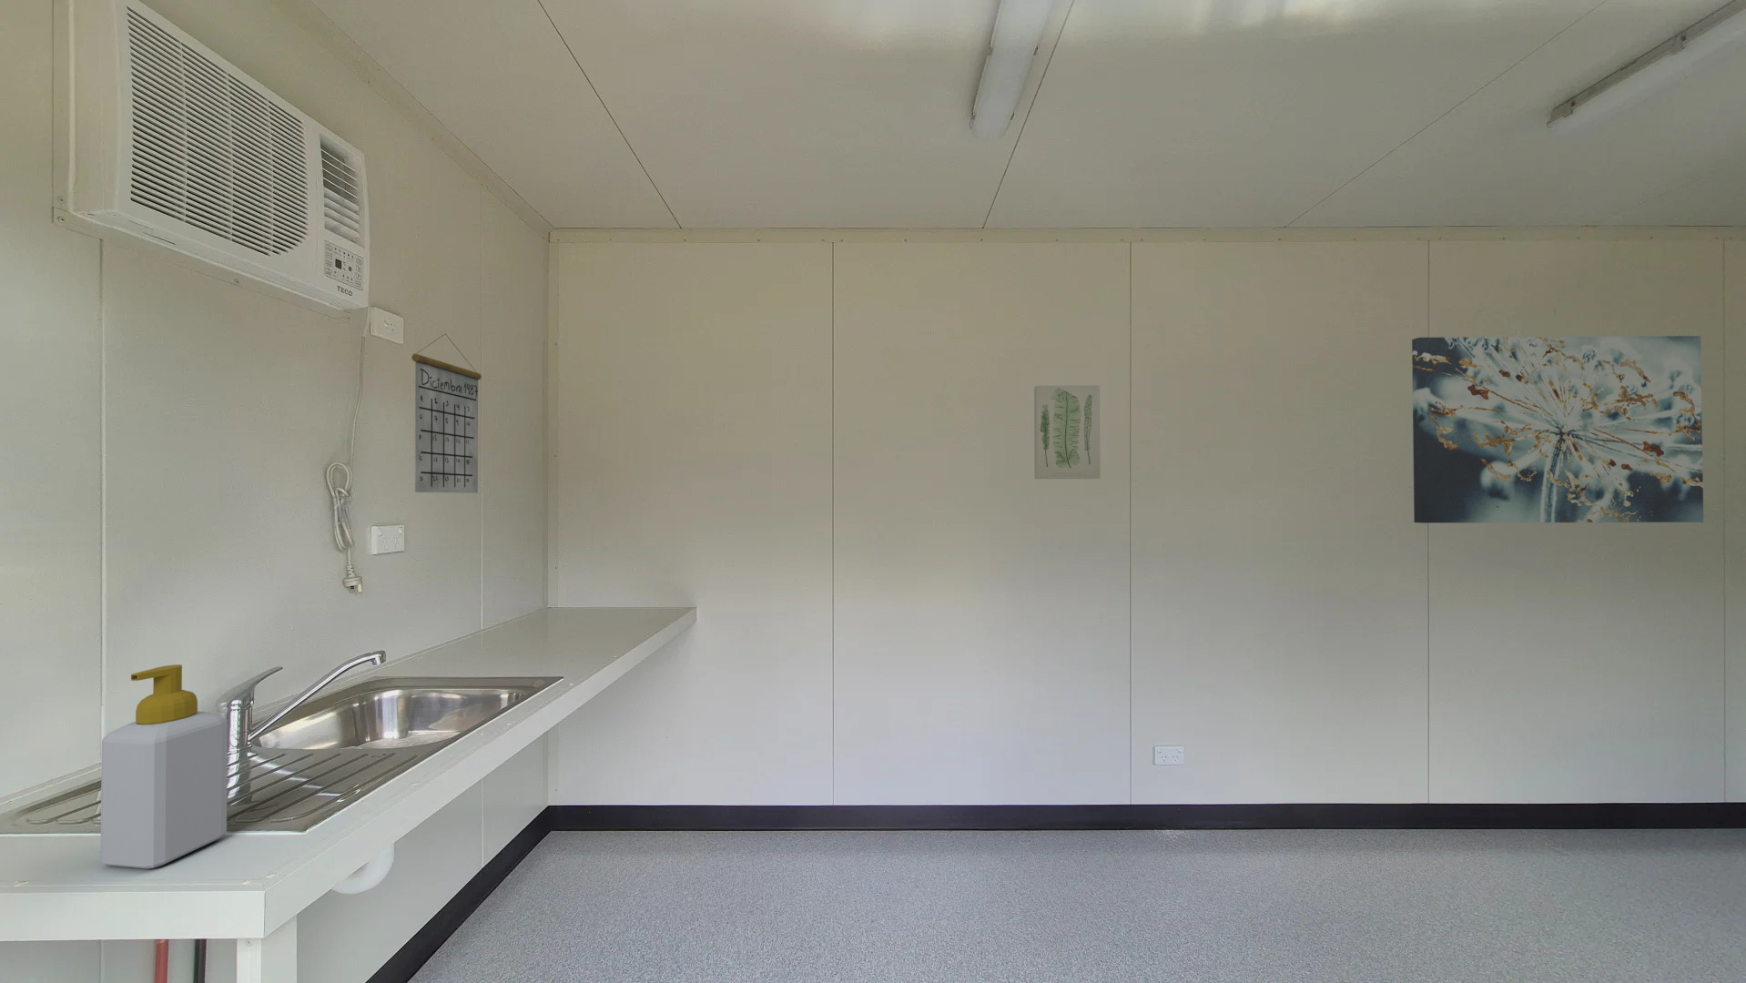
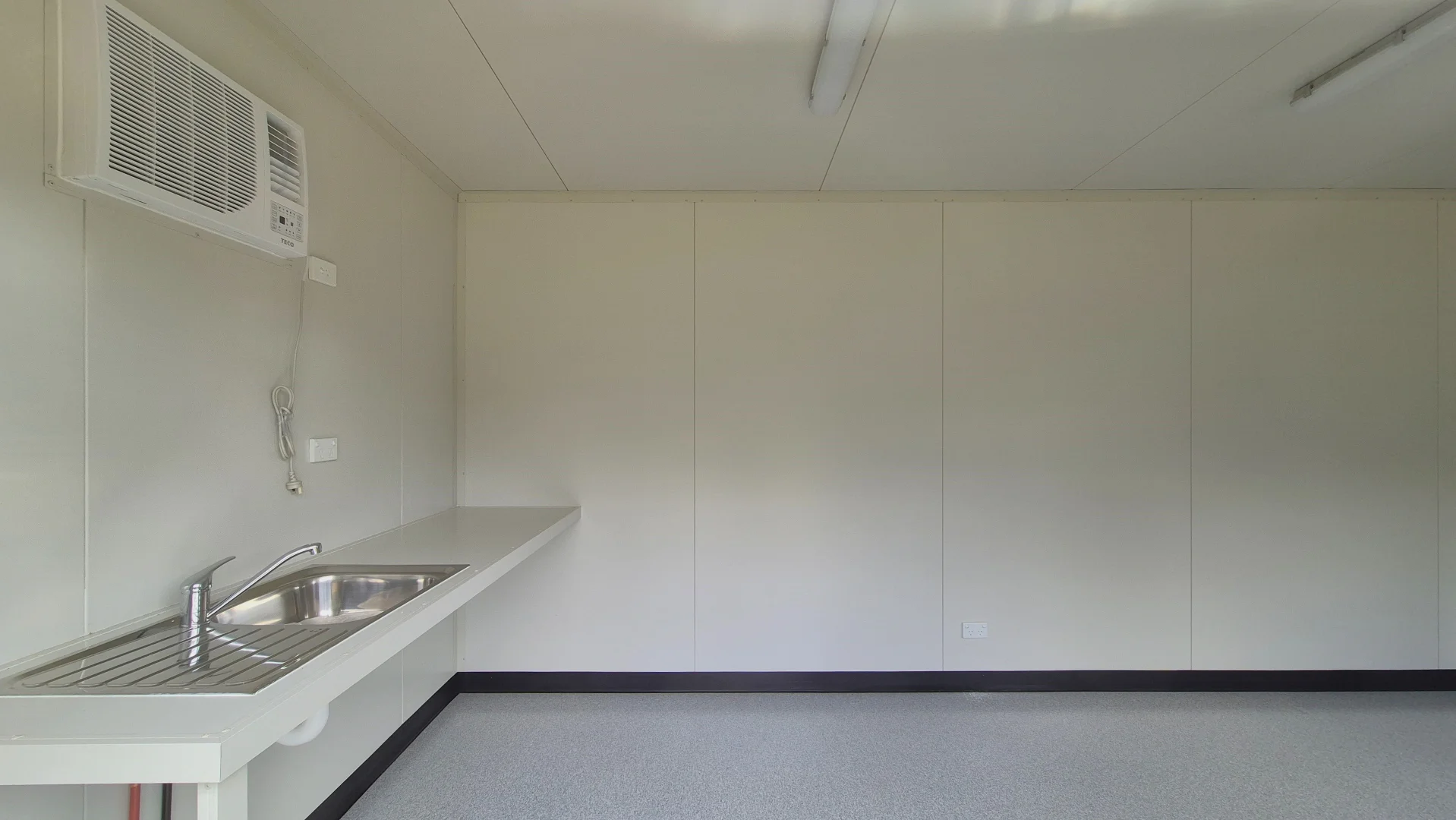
- wall art (1066, 433)
- wall art (1555, 429)
- soap bottle (167, 758)
- calendar (447, 412)
